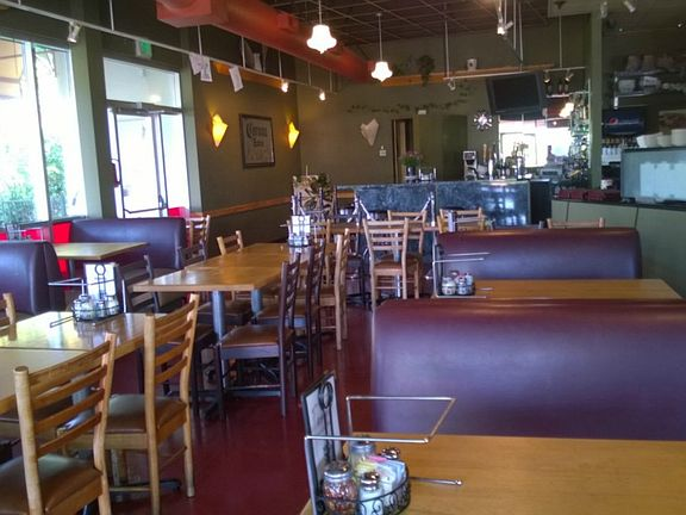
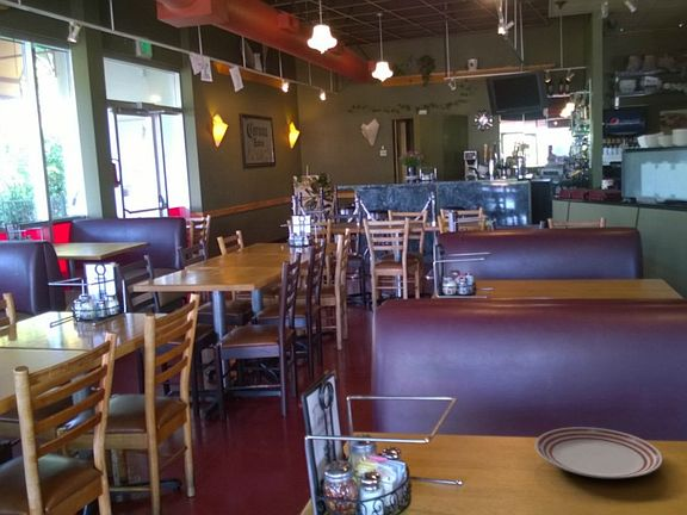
+ dinner plate (596, 454)
